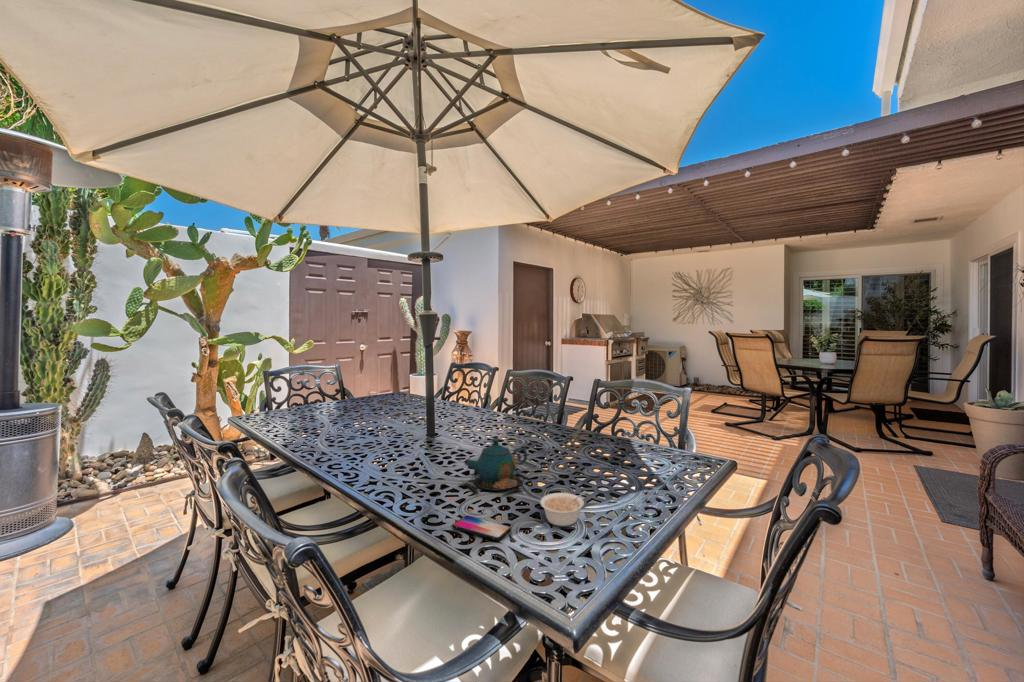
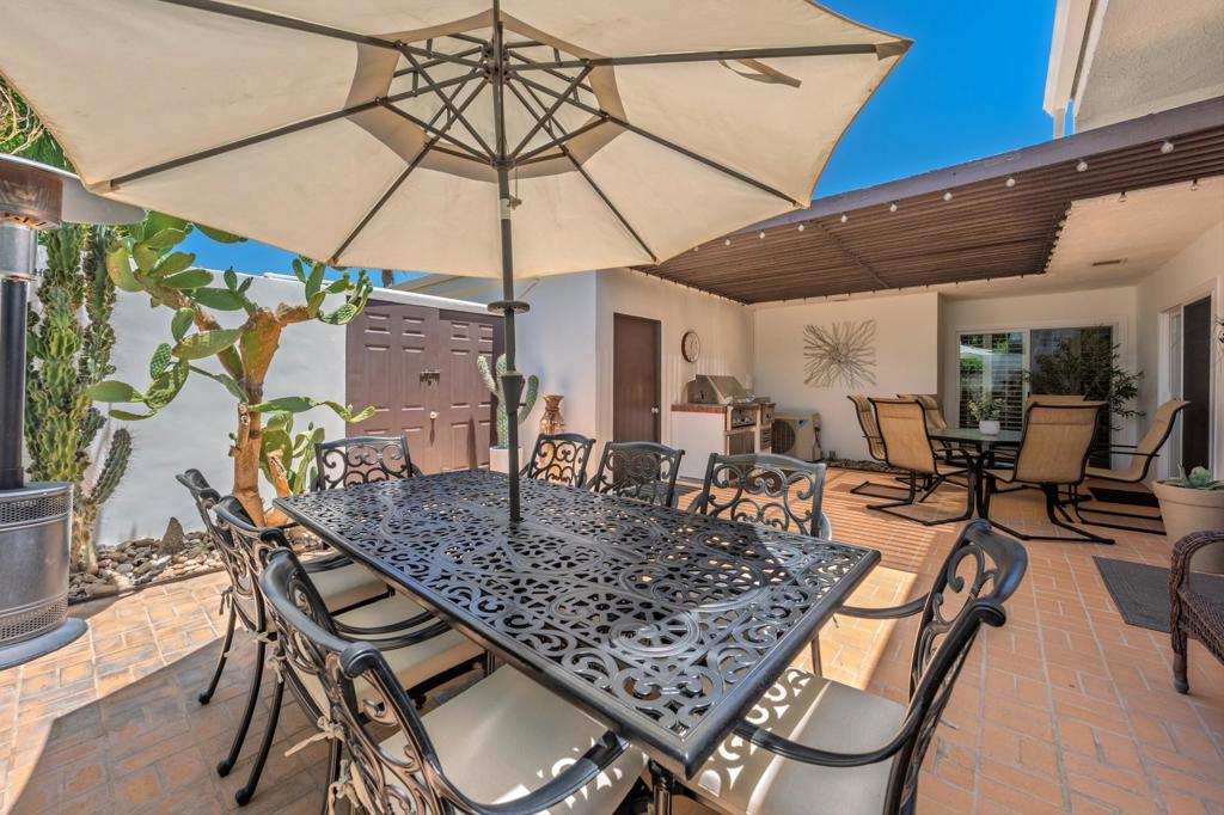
- teapot (498, 460)
- legume (562, 507)
- smartphone (481, 527)
